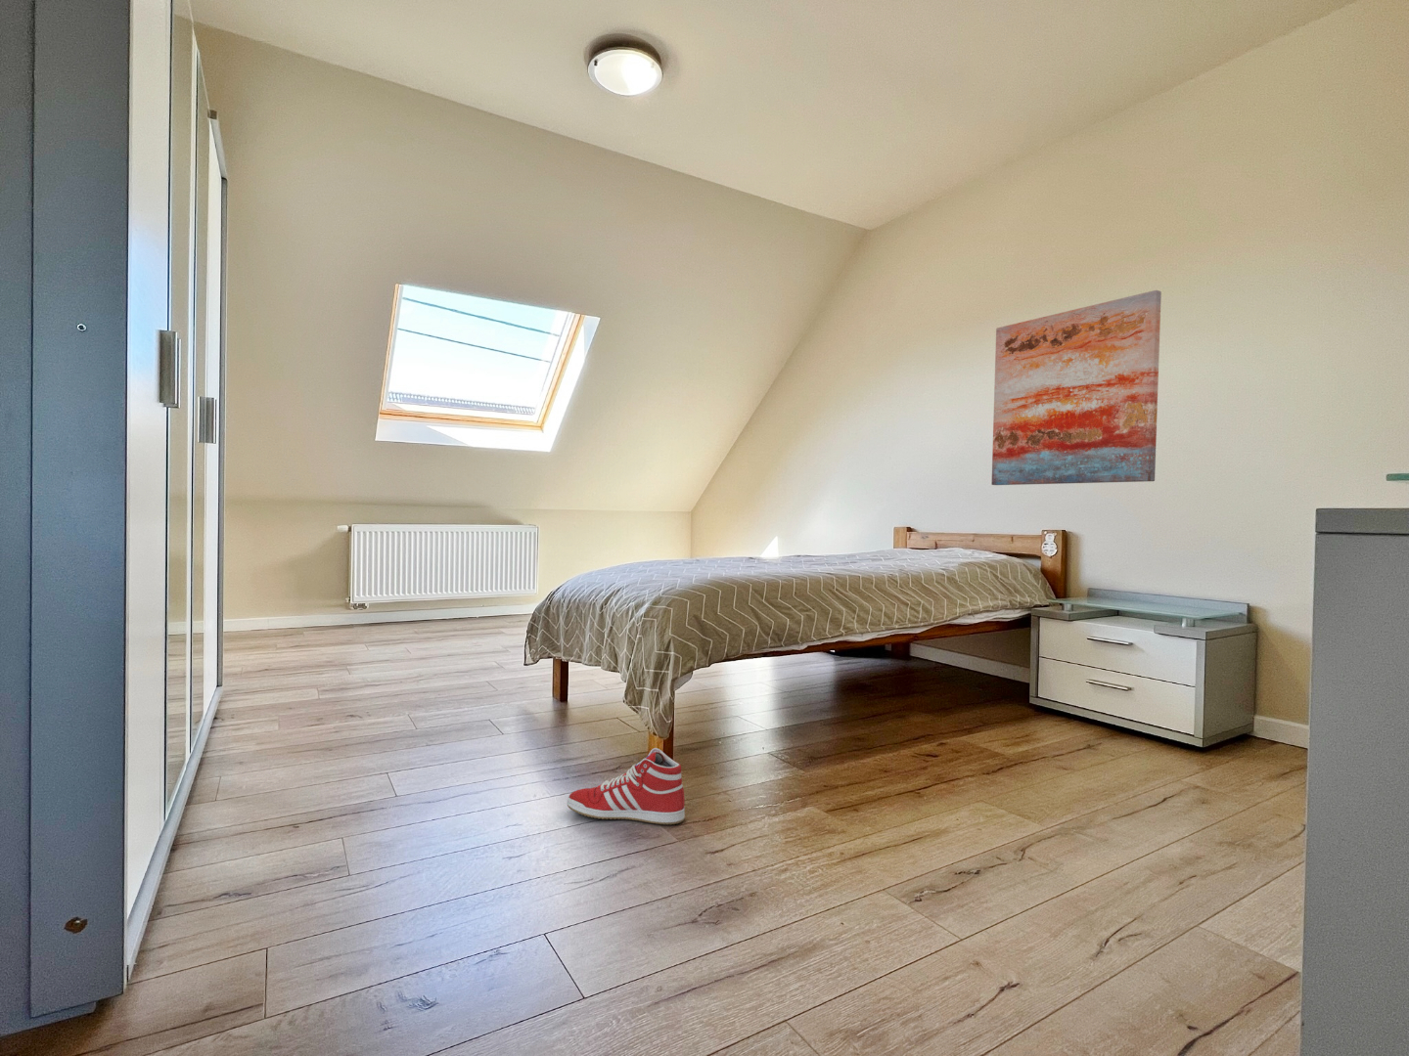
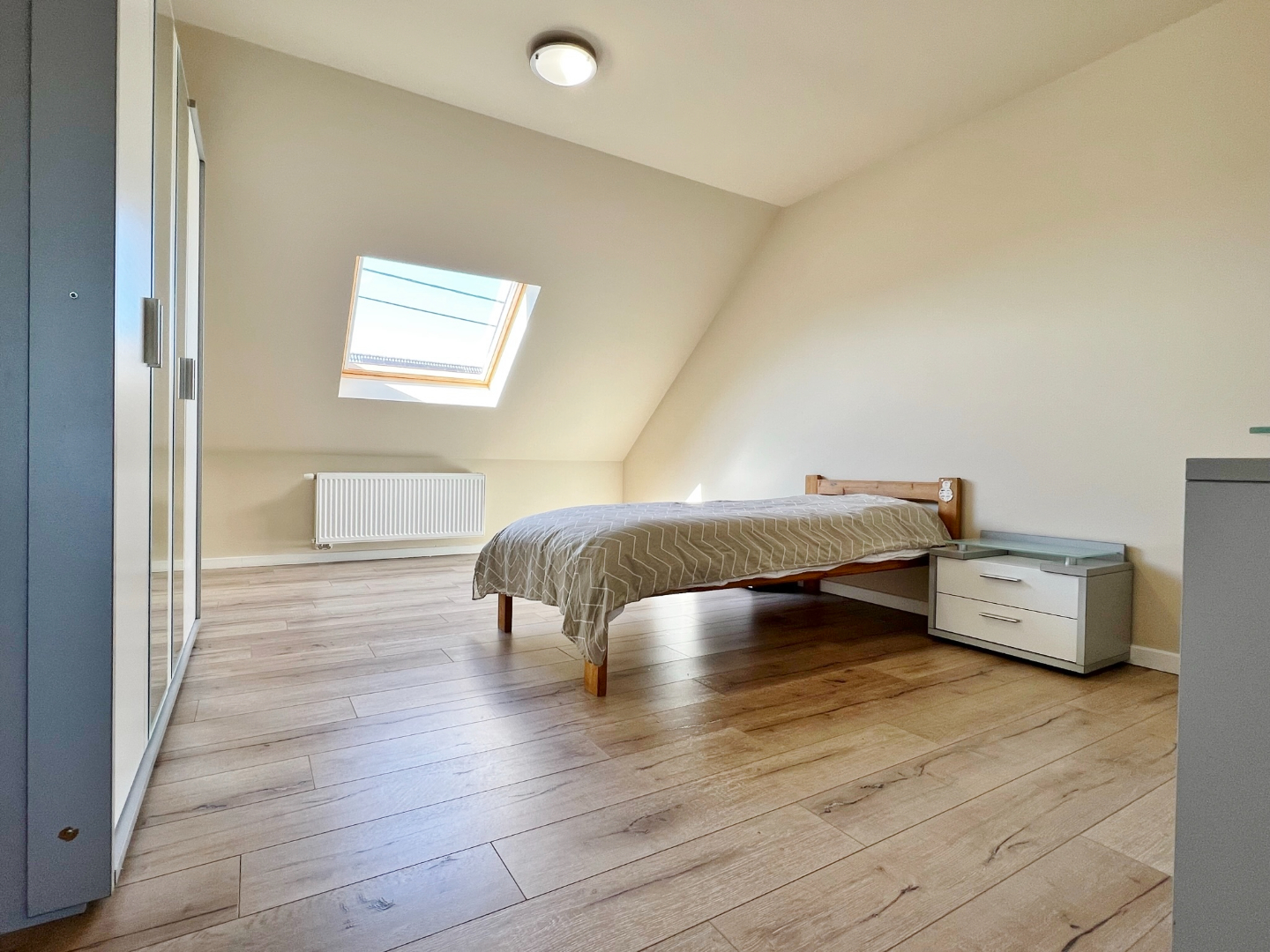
- wall art (1067, 397)
- sneaker (626, 781)
